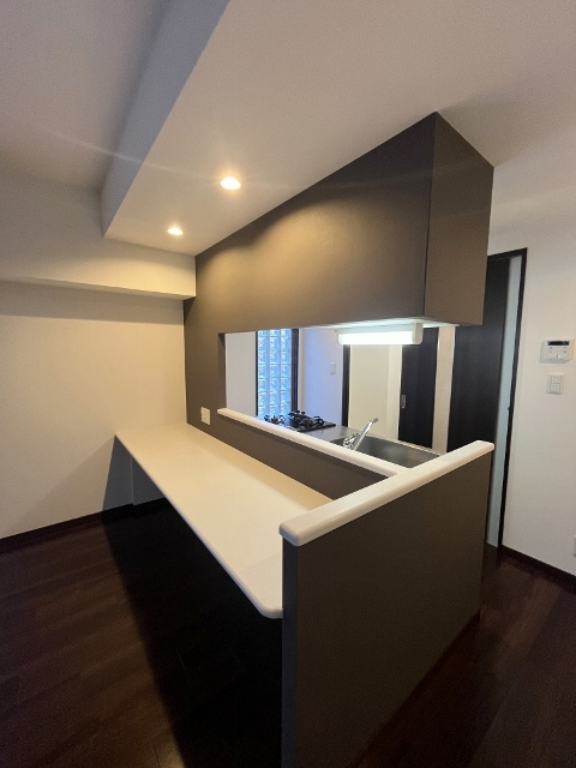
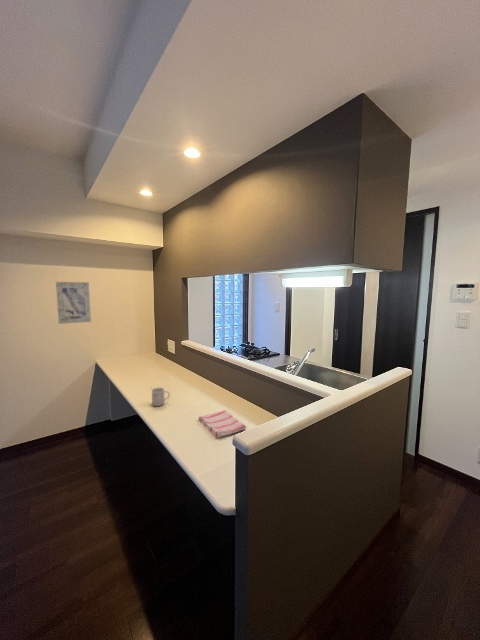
+ wall art (74, 302)
+ dish towel (221, 421)
+ mug (160, 394)
